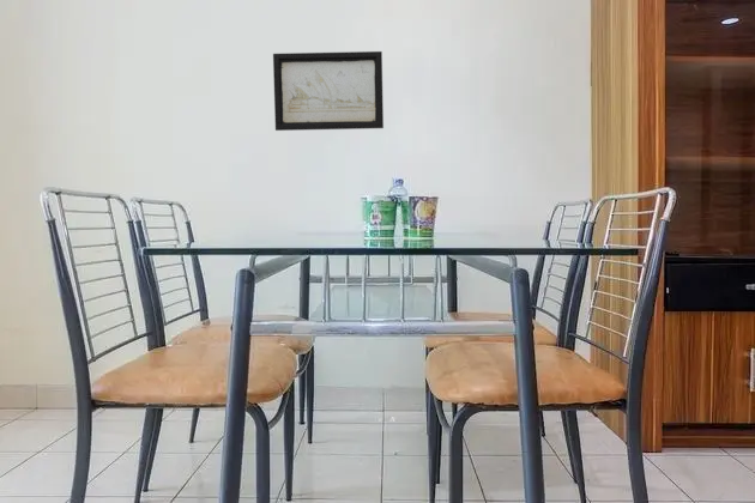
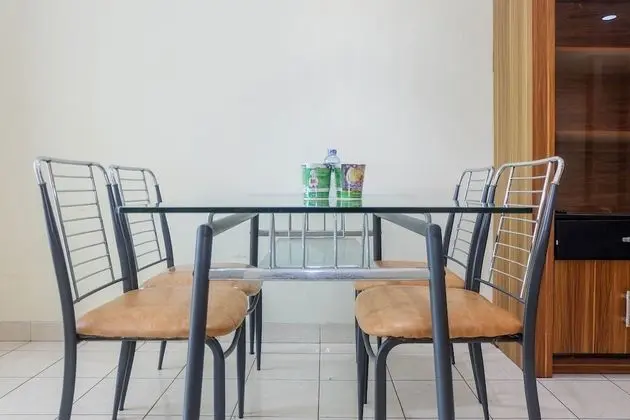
- wall art (328, 91)
